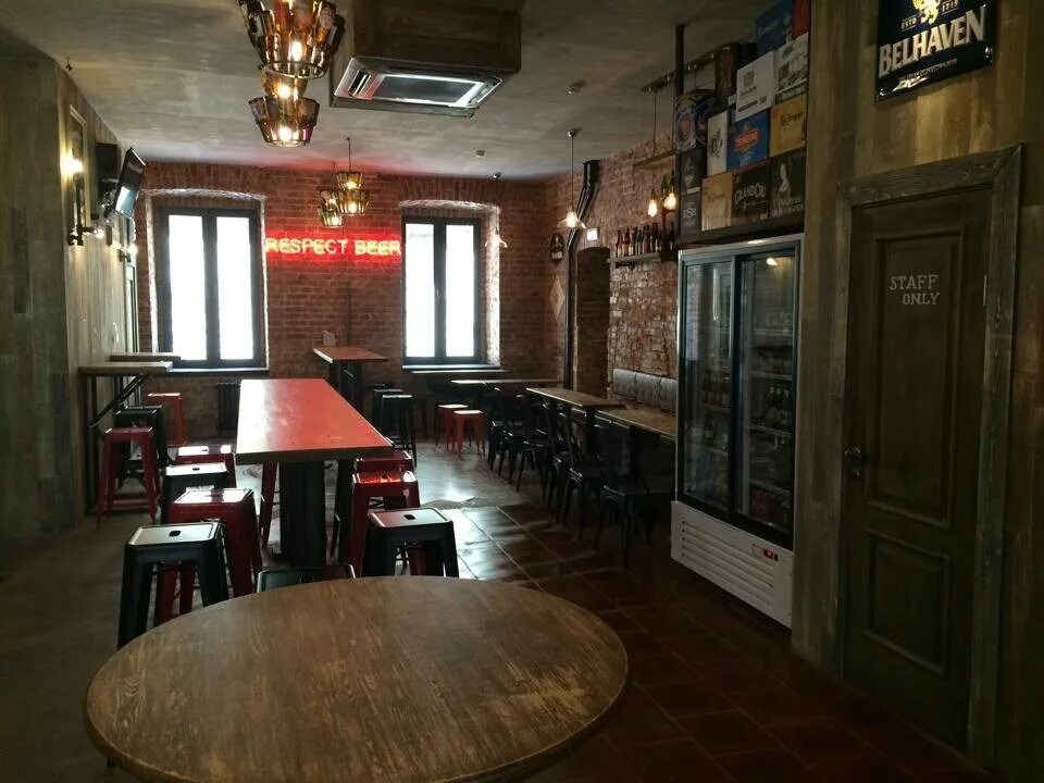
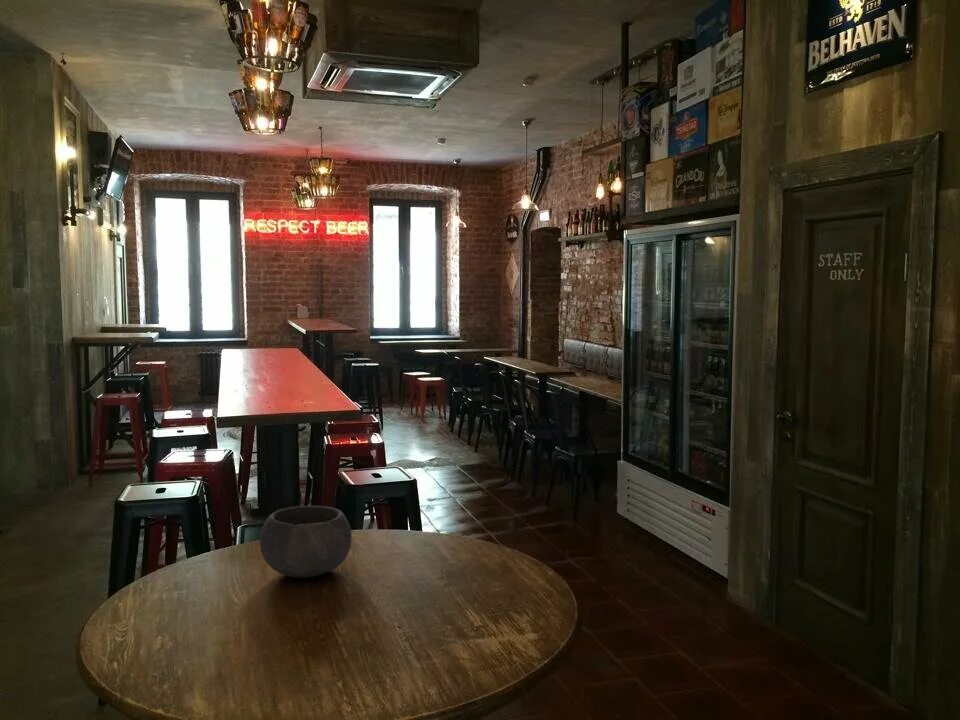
+ bowl (305, 543)
